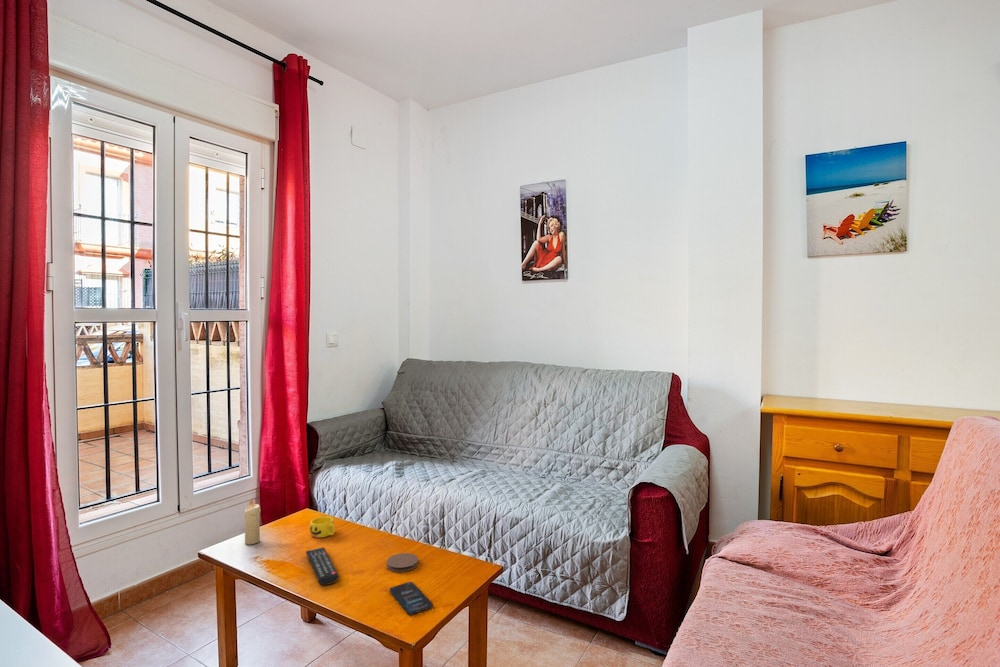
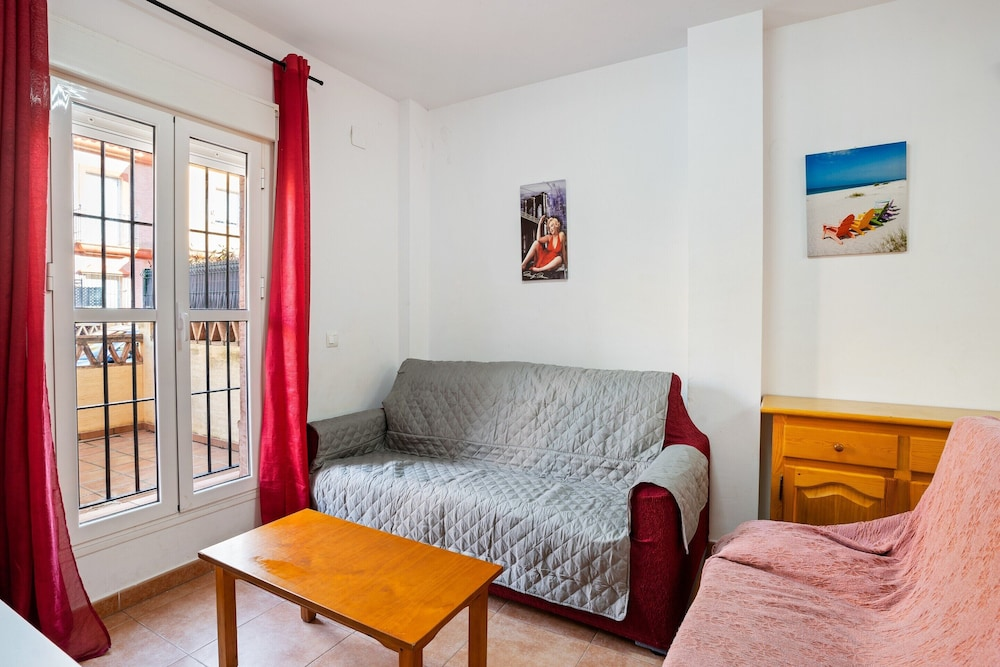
- coaster (402, 562)
- candle (252, 520)
- remote control (321, 564)
- cup (324, 527)
- smartphone (410, 597)
